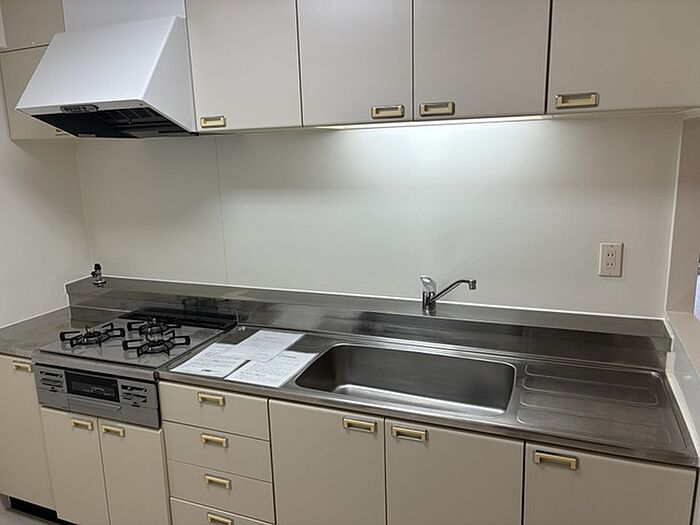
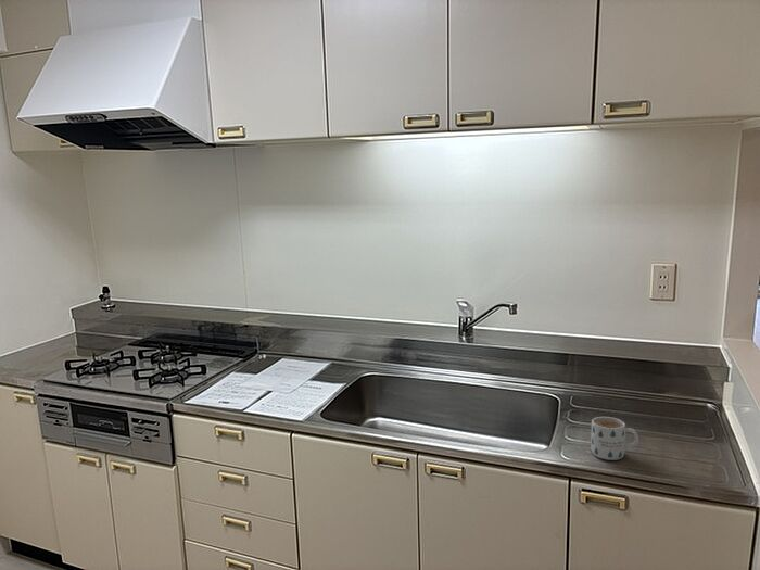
+ mug (615, 439)
